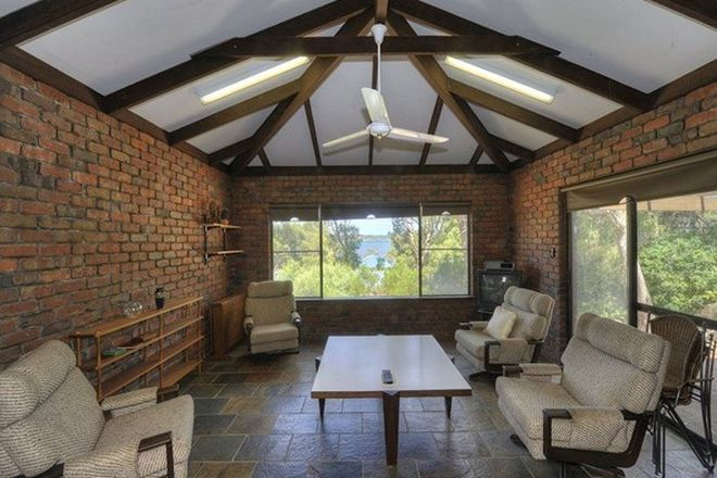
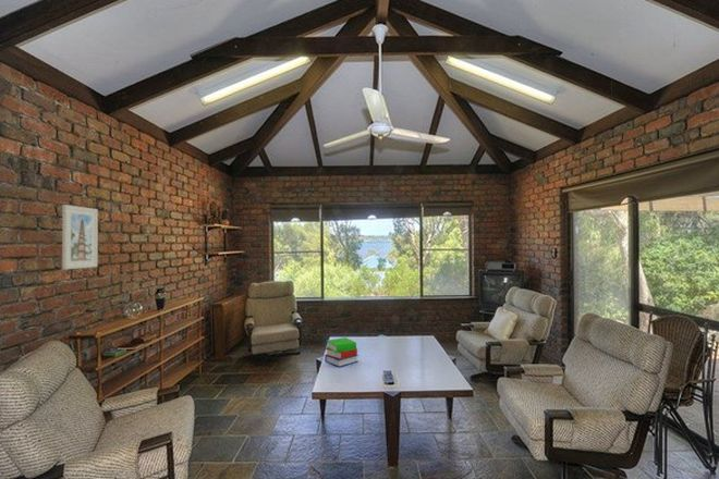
+ book (341, 351)
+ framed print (81, 237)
